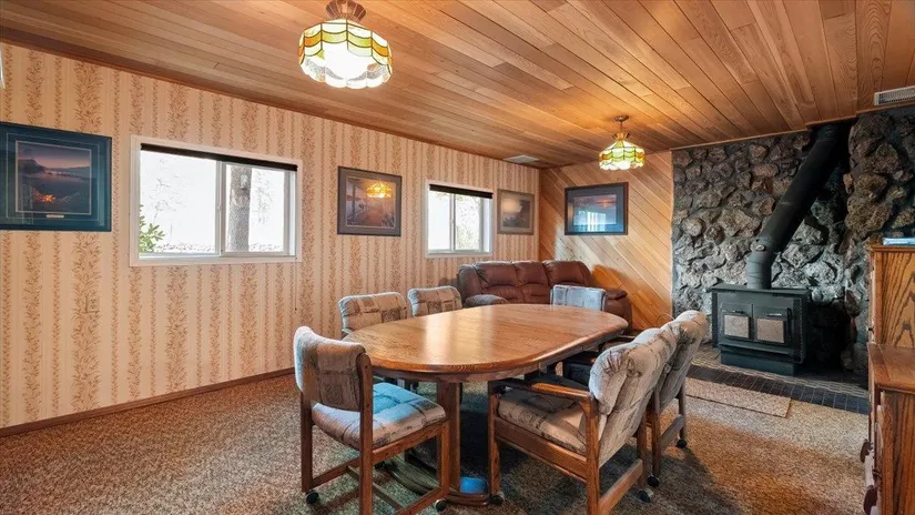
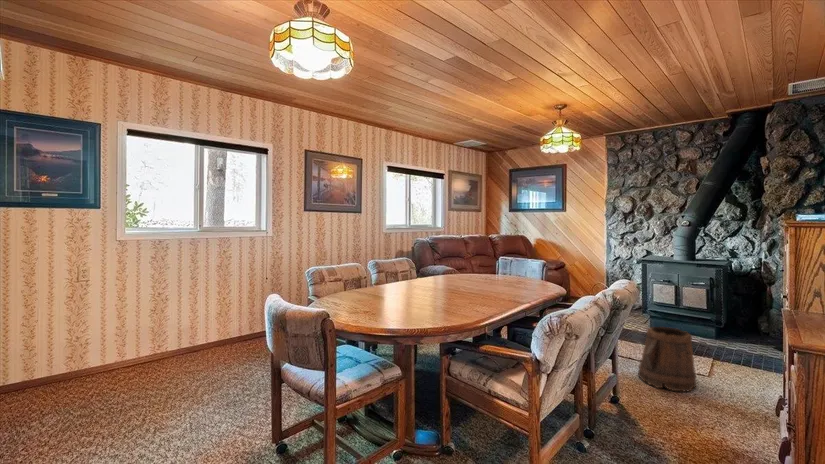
+ bucket (665, 356)
